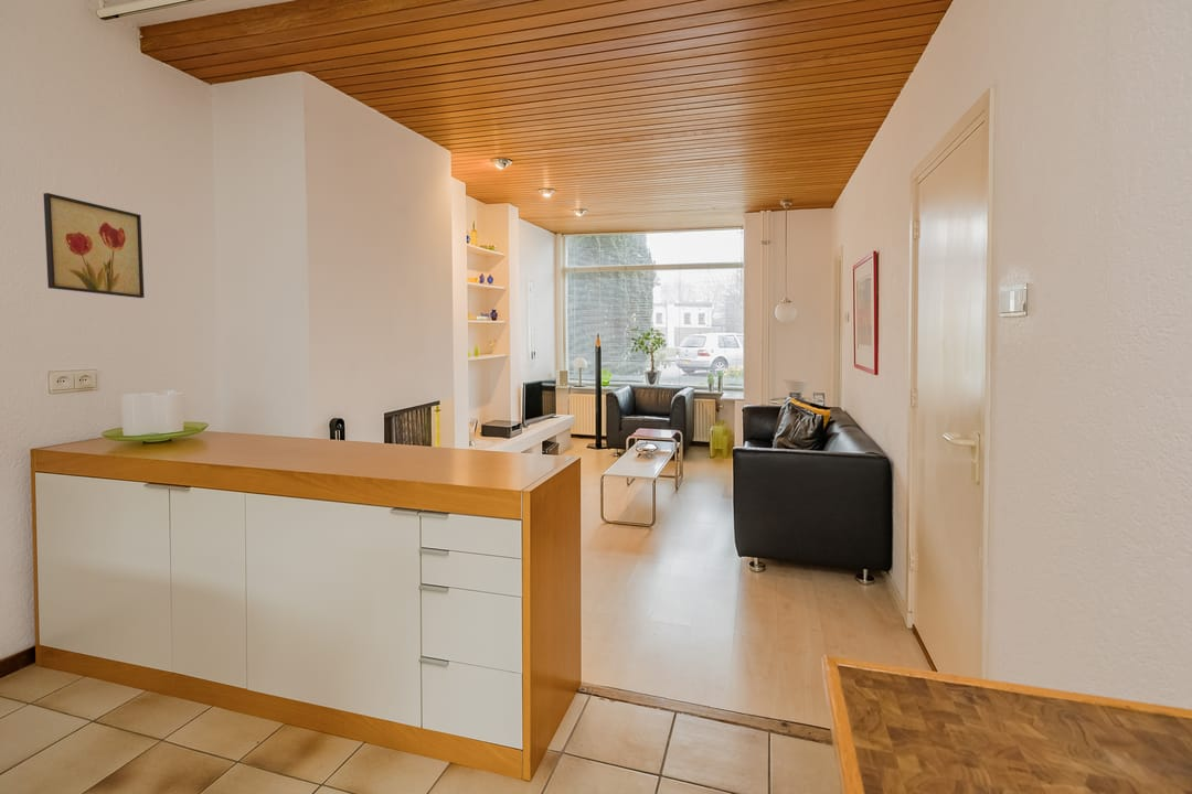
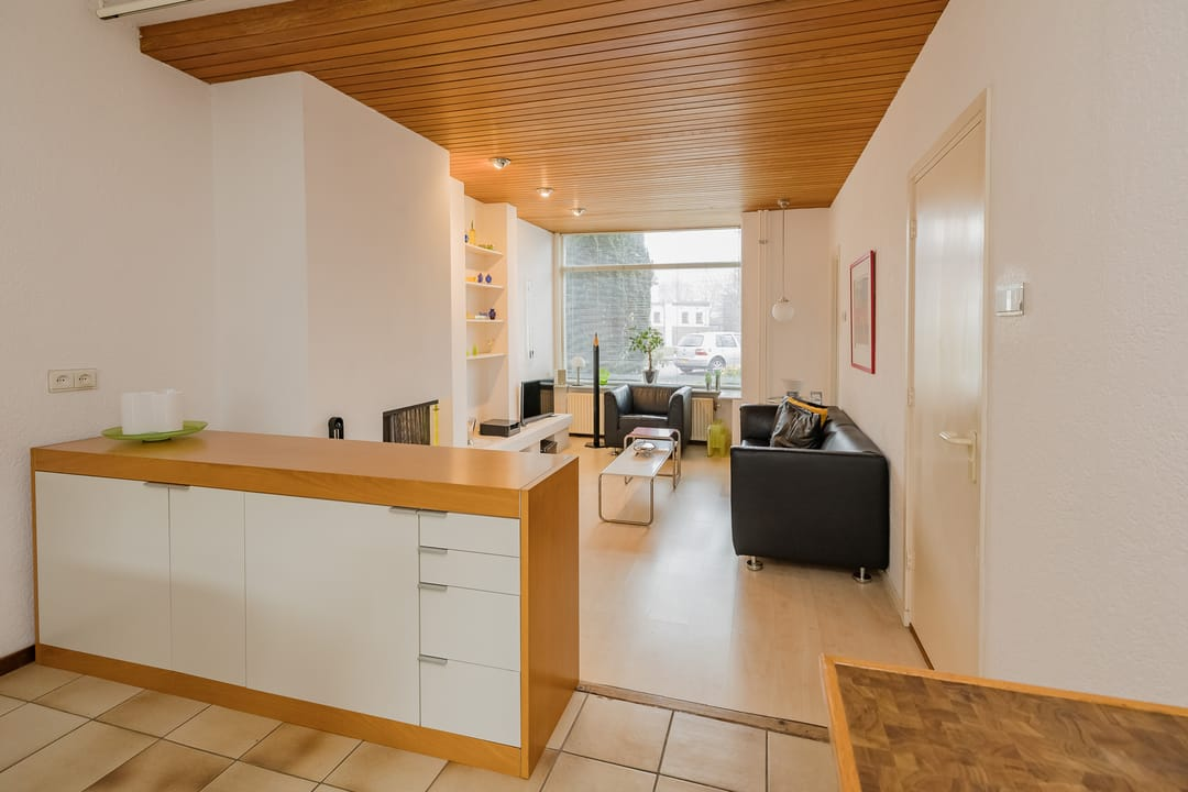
- wall art (95, 249)
